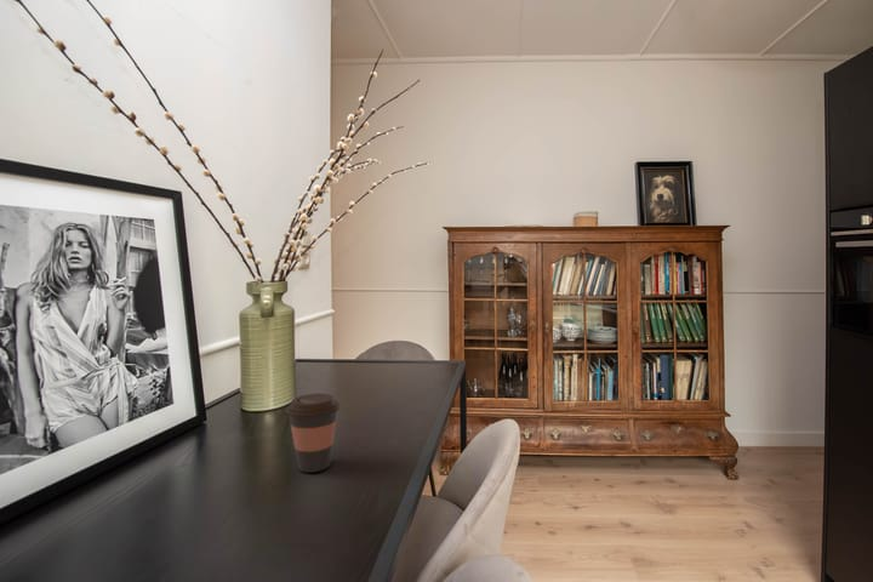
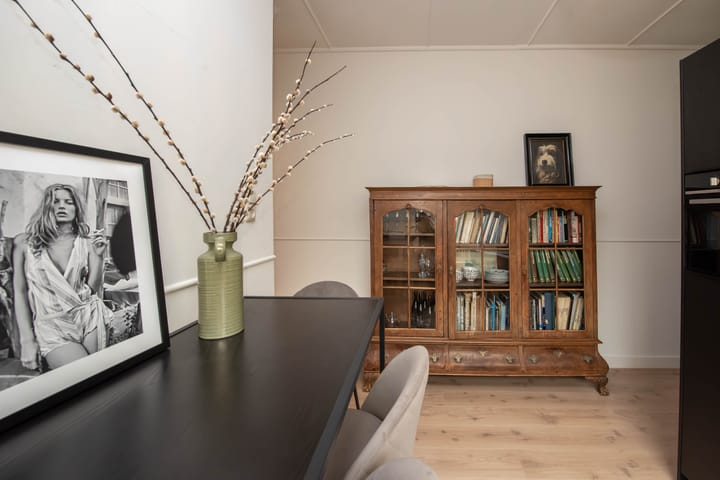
- coffee cup (313, 432)
